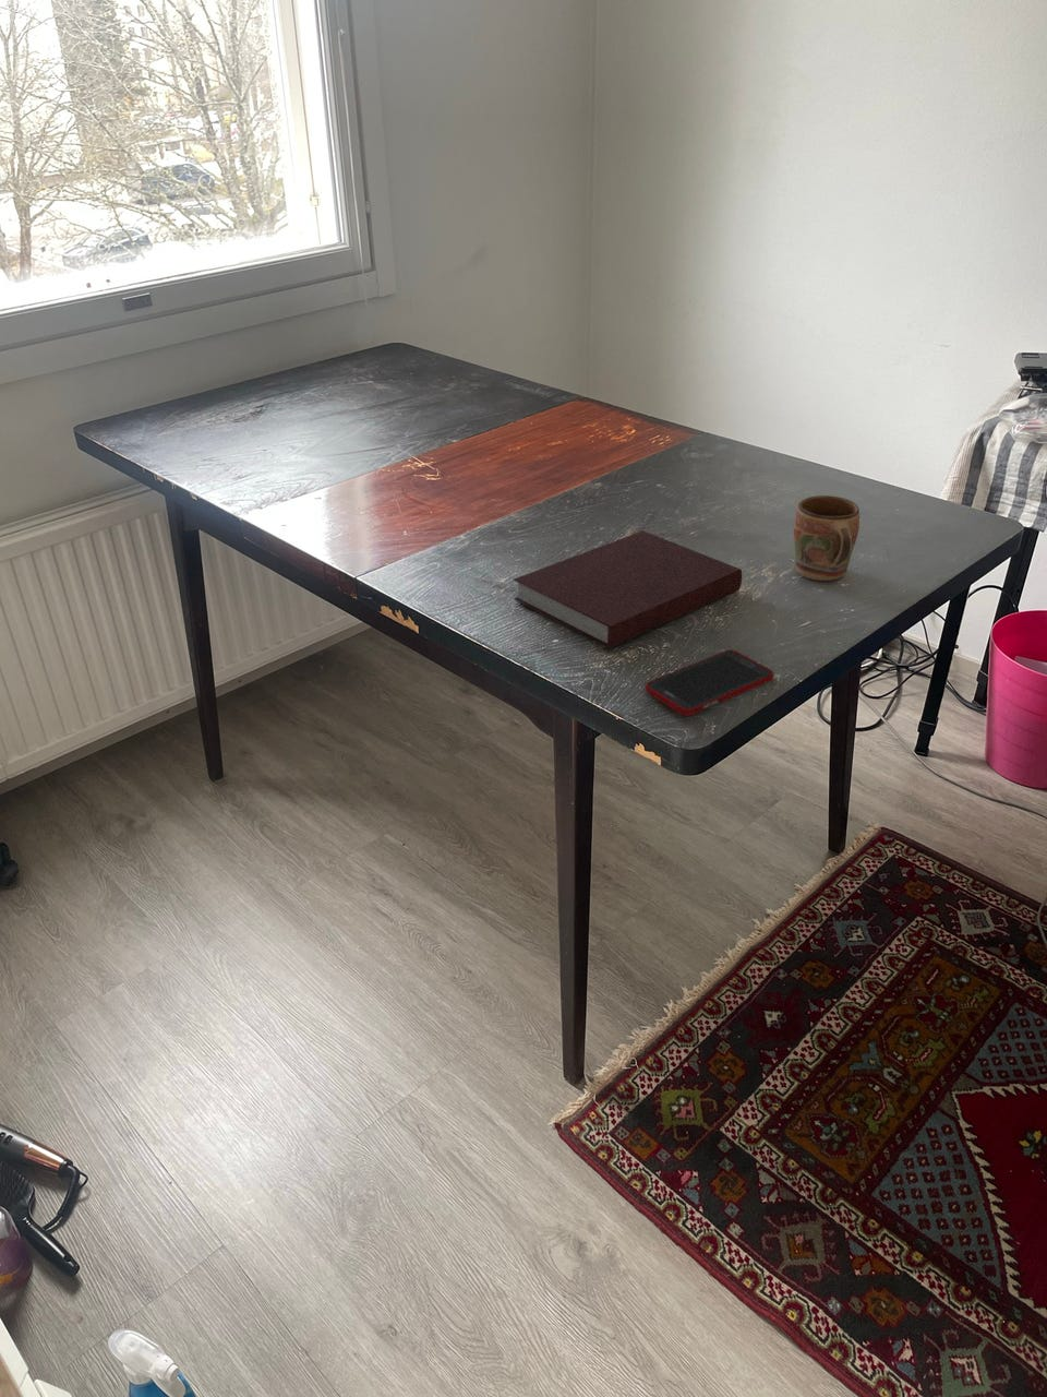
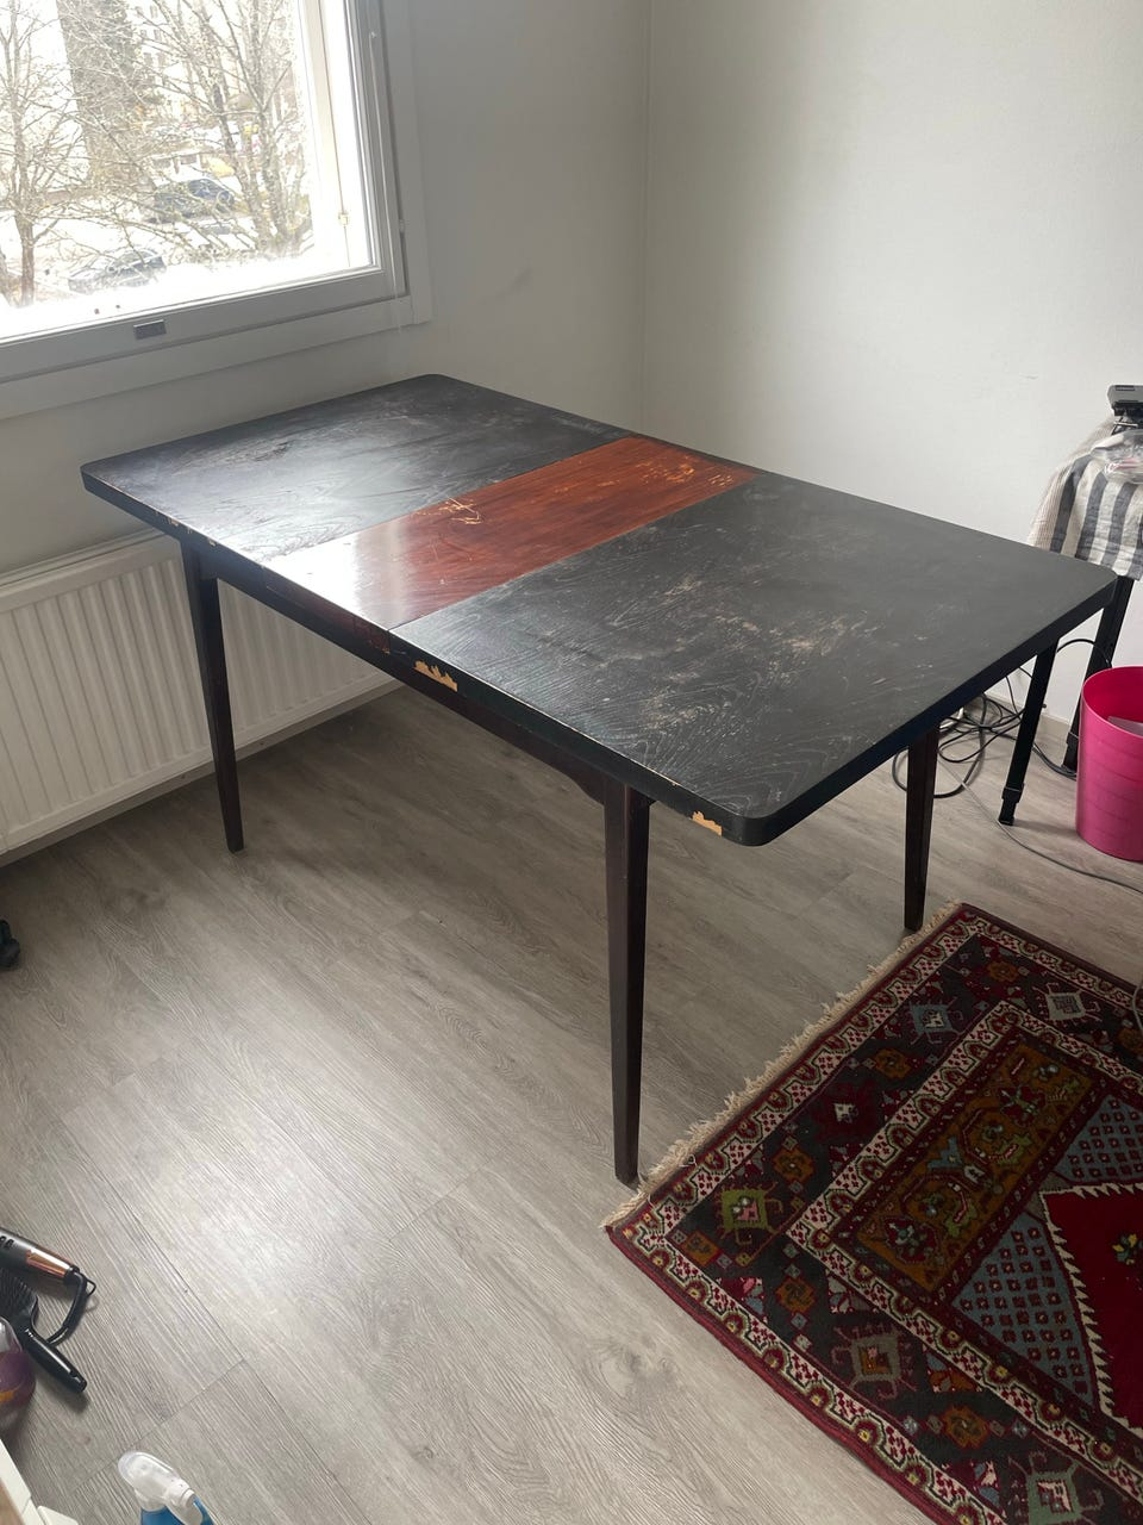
- mug (824, 540)
- notebook (627, 584)
- cell phone (709, 681)
